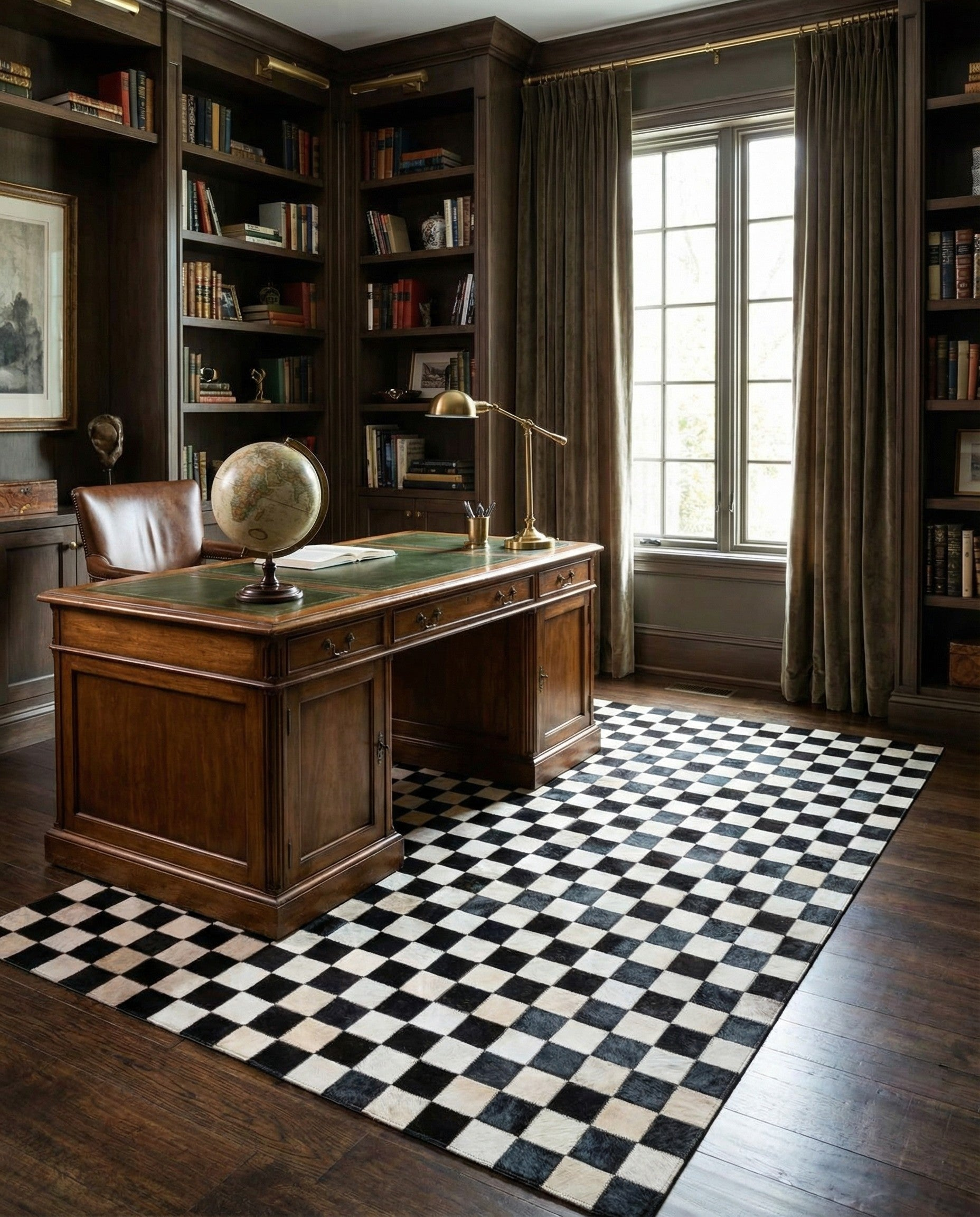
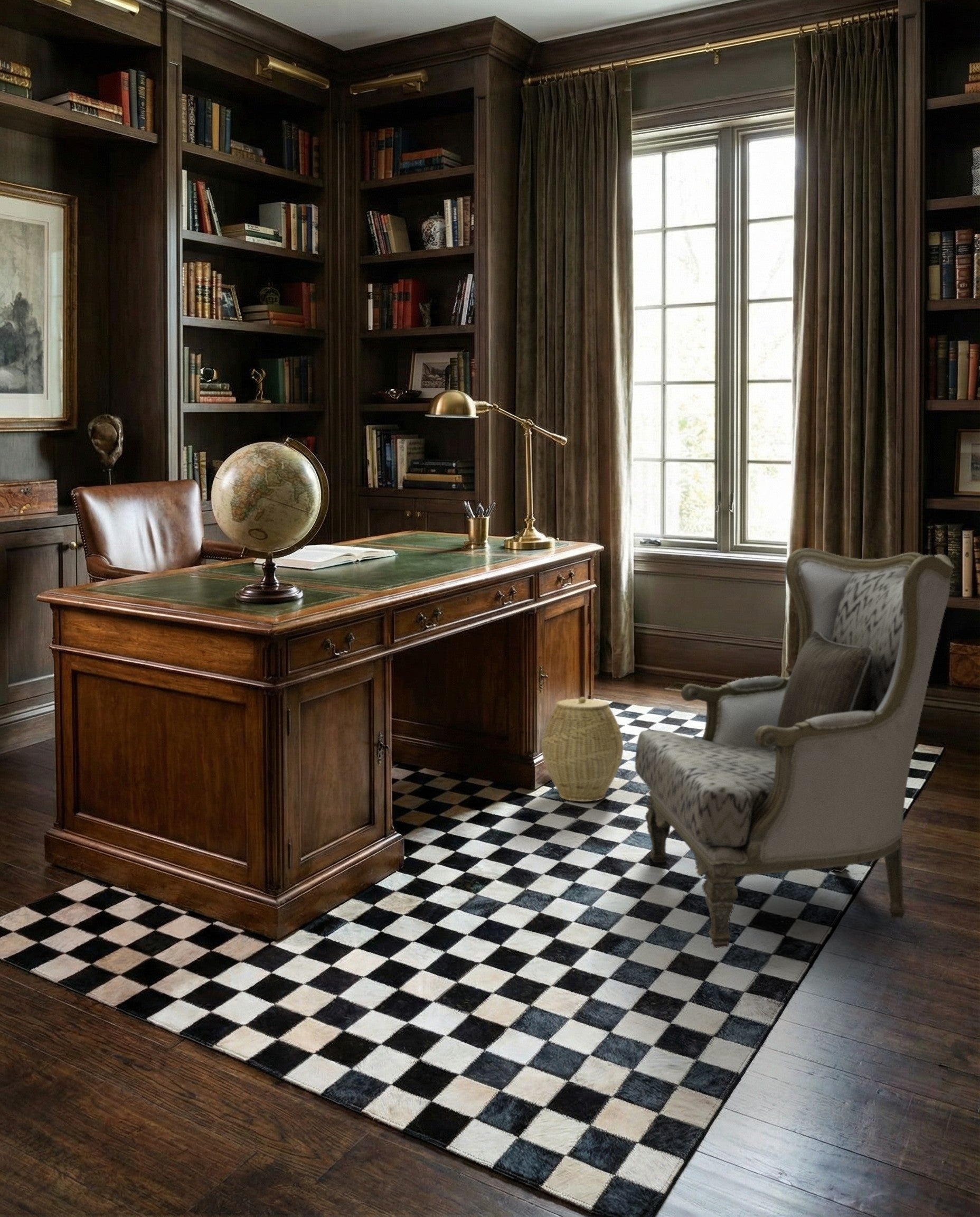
+ woven basket (582, 746)
+ wingback chair (797, 727)
